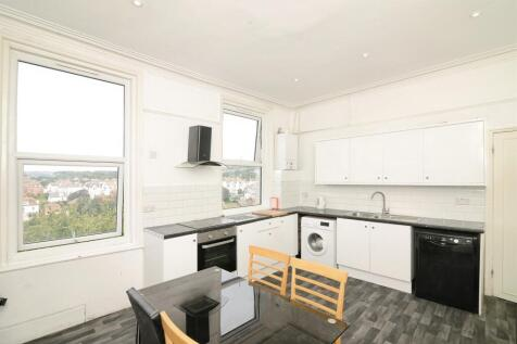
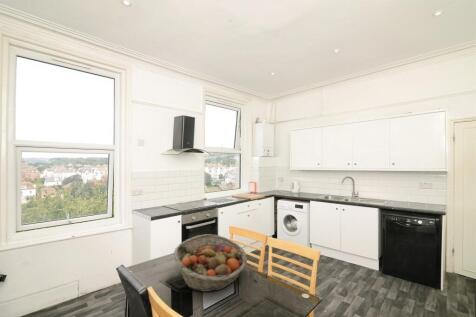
+ fruit basket (211, 260)
